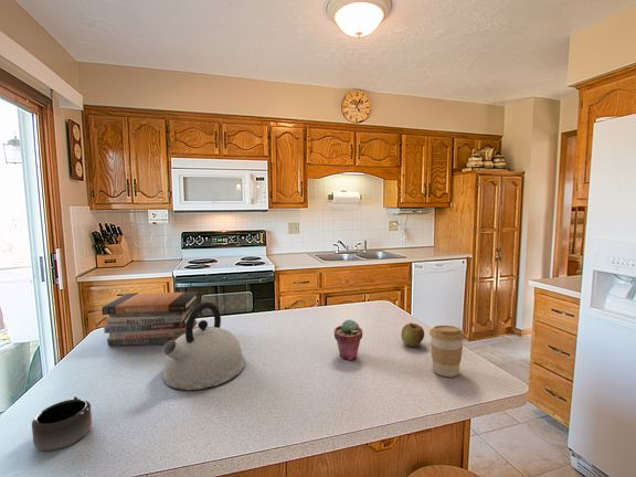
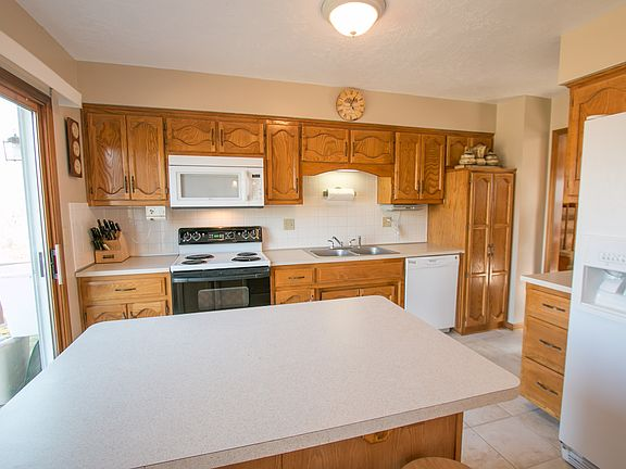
- coffee cup (446, 349)
- mug (65, 420)
- kettle (201, 337)
- potted succulent (348, 337)
- apple (412, 332)
- book stack (153, 317)
